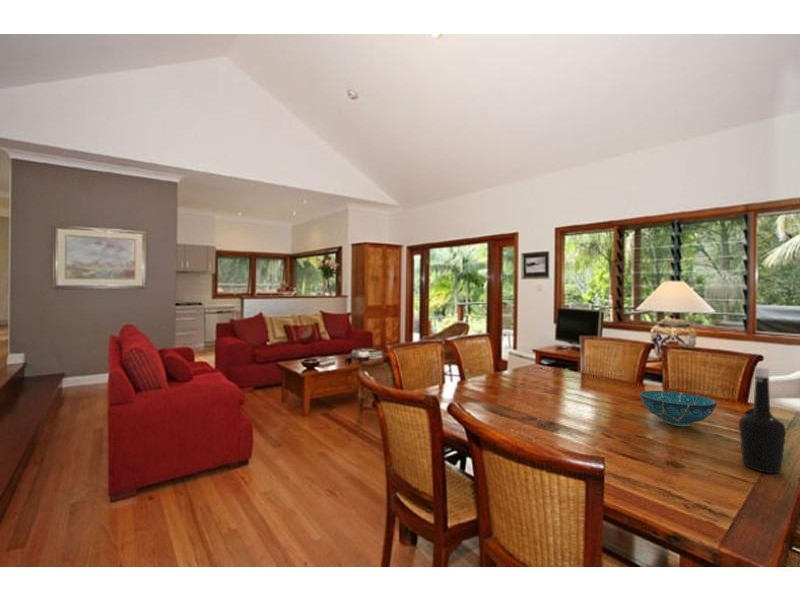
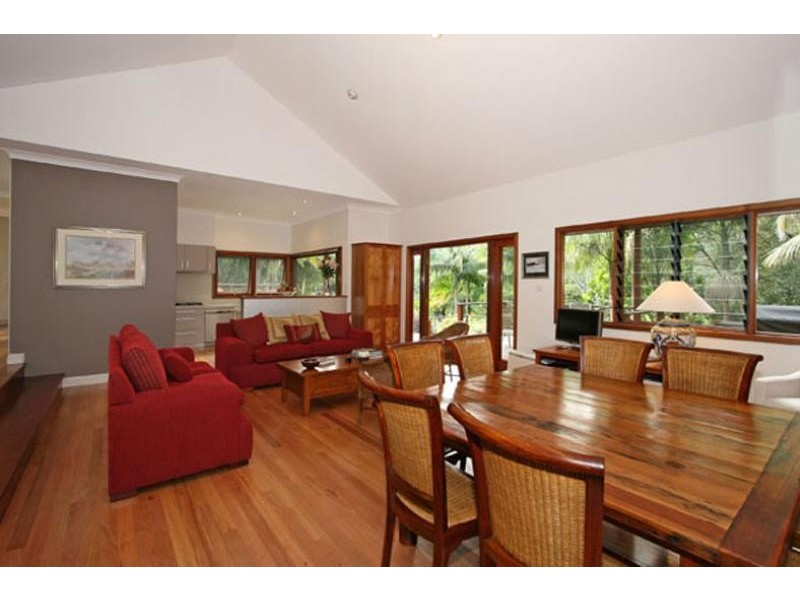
- bottle (761, 417)
- decorative bowl (676, 409)
